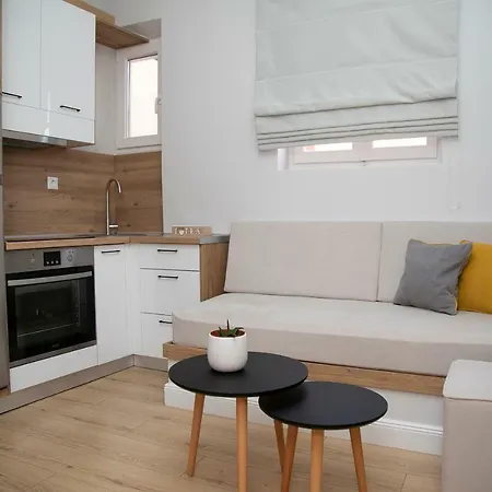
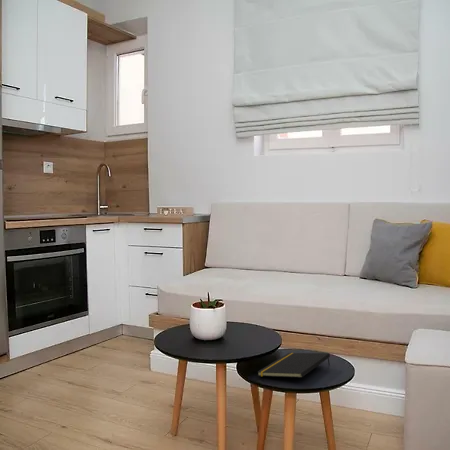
+ notepad (294, 364)
